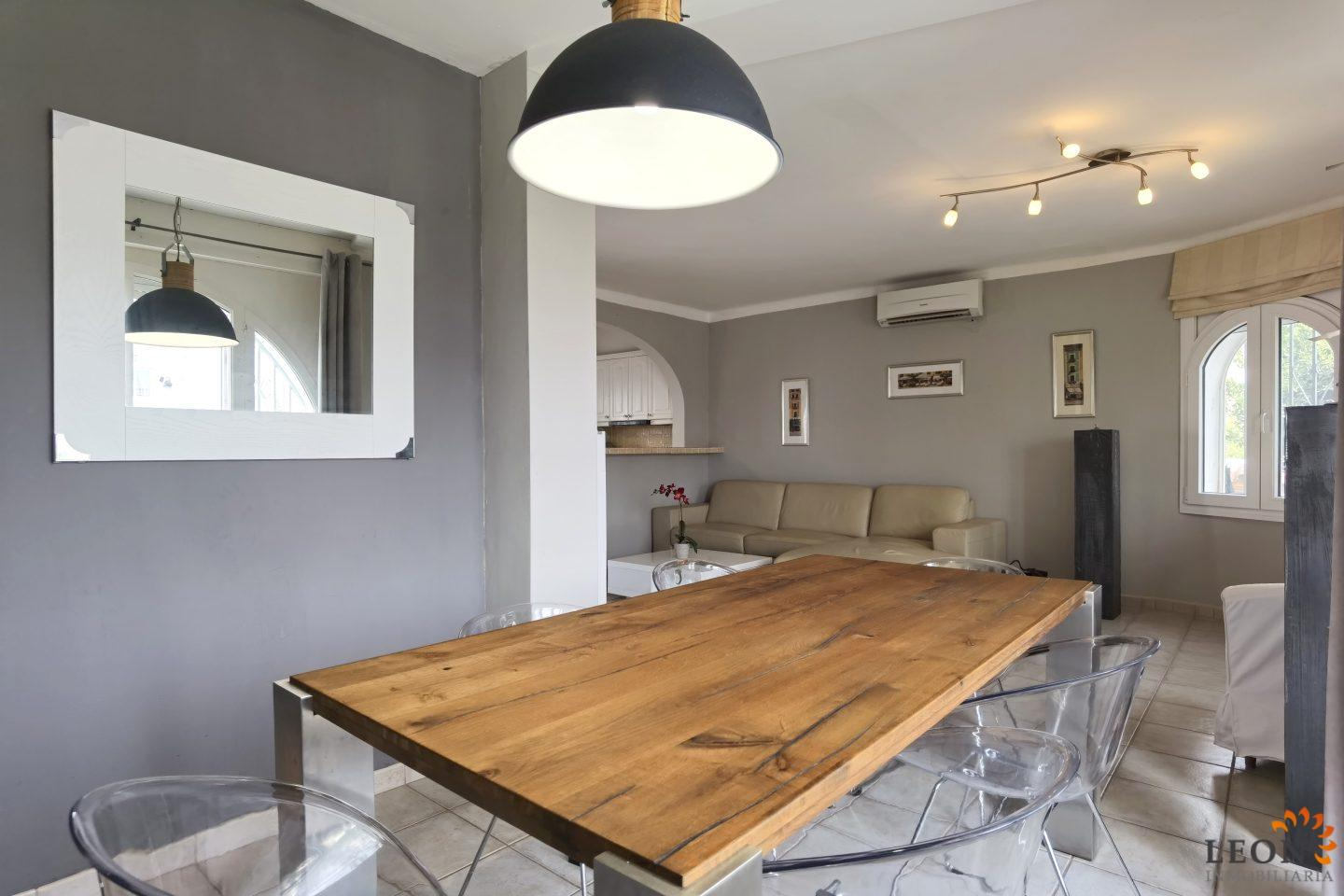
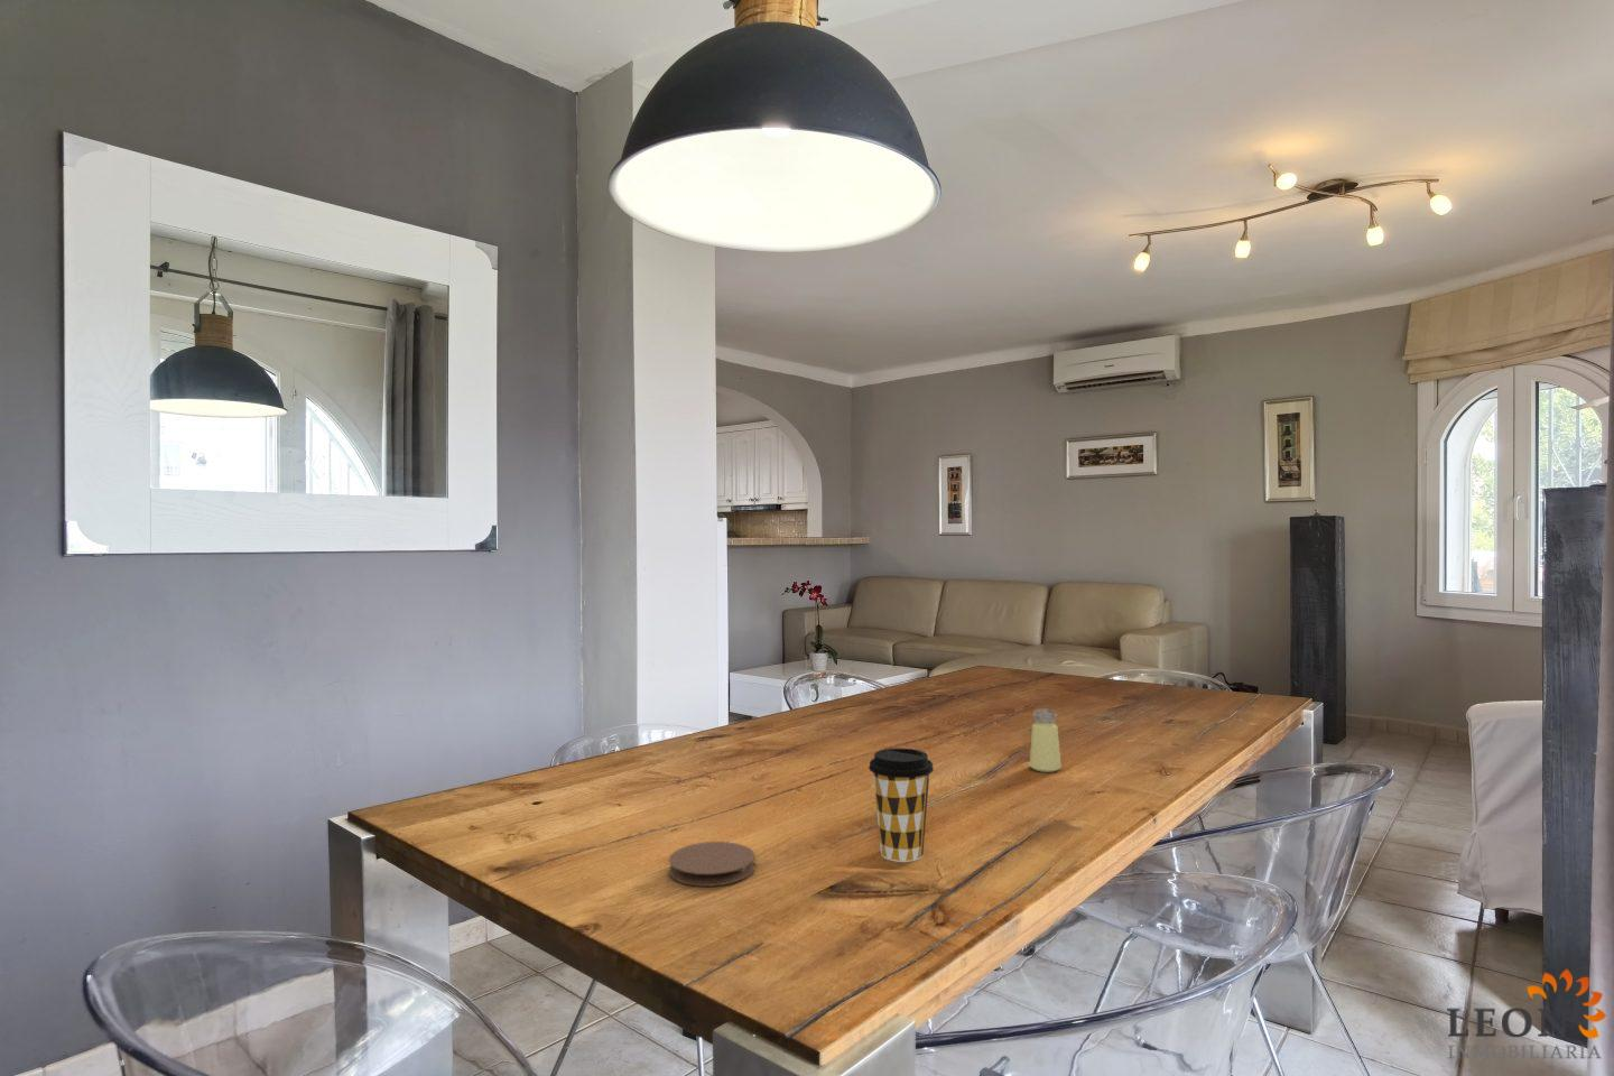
+ coaster (712, 862)
+ coffee cup (901, 803)
+ saltshaker (1045, 739)
